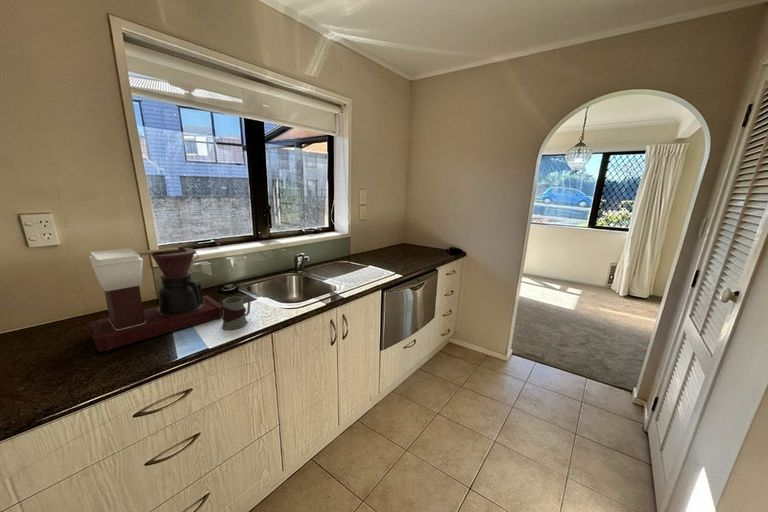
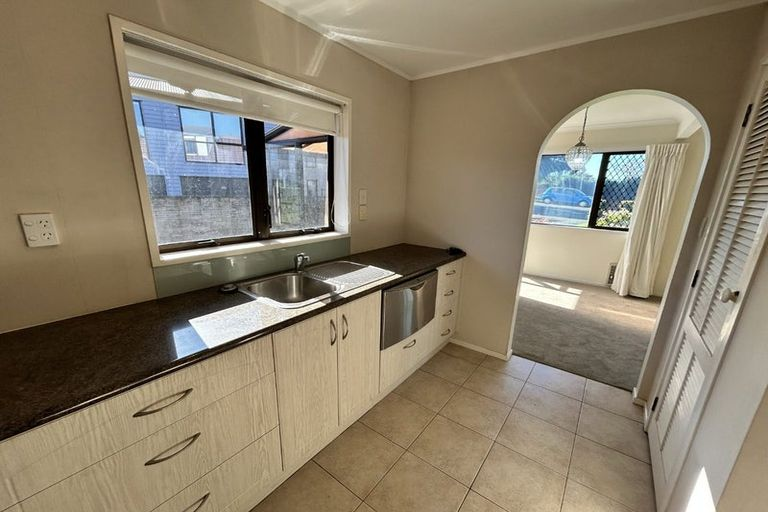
- mug (237, 310)
- coffee maker (159, 290)
